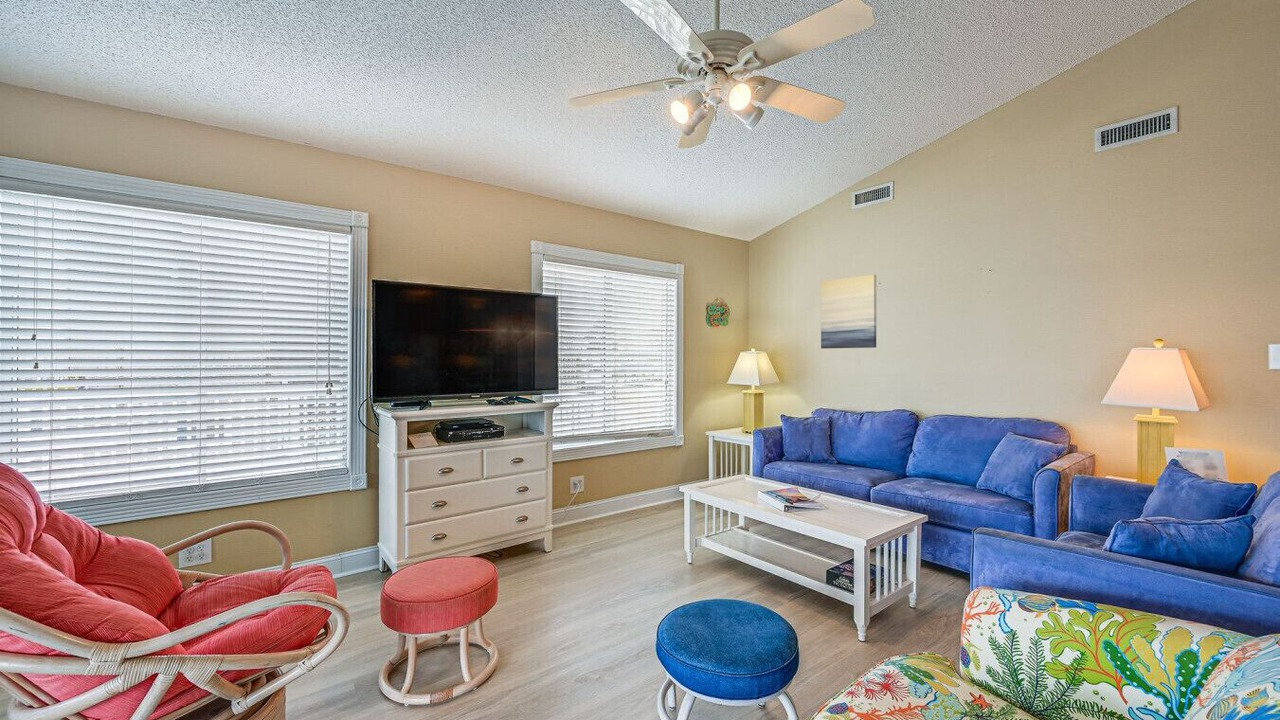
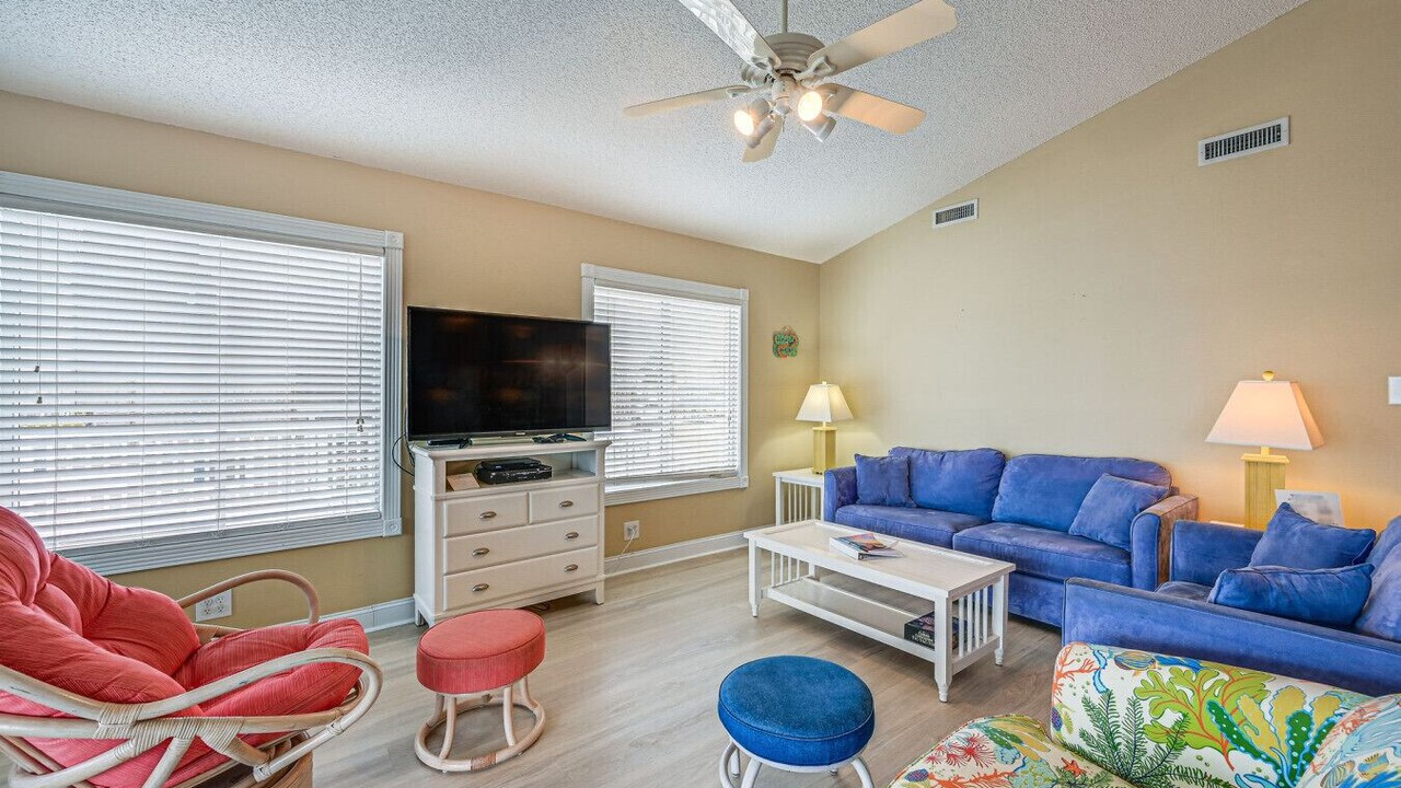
- wall art (847, 313)
